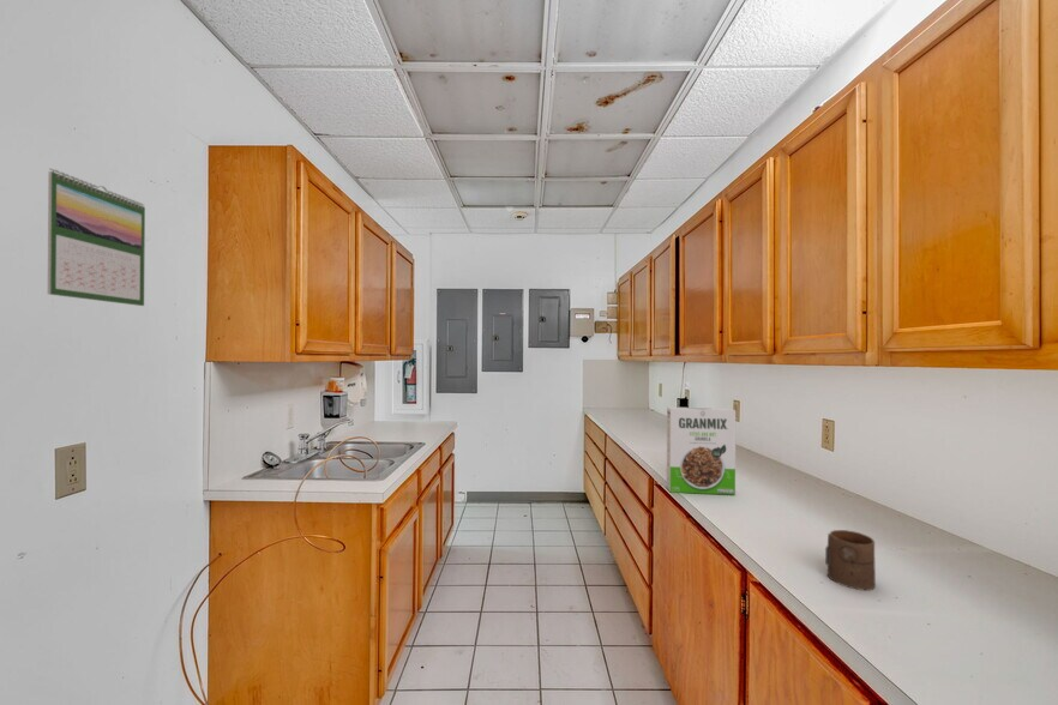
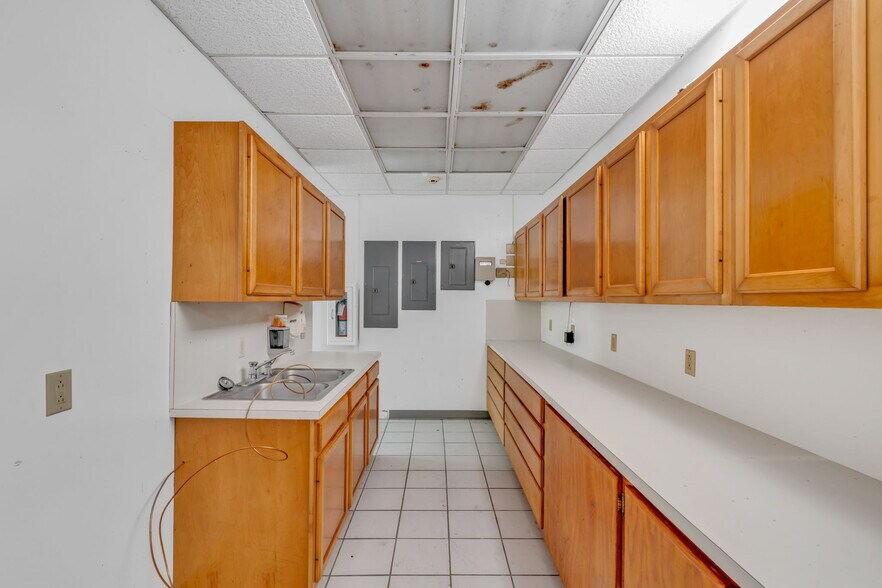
- cereal box (699, 450)
- calendar (101, 242)
- cup (849, 558)
